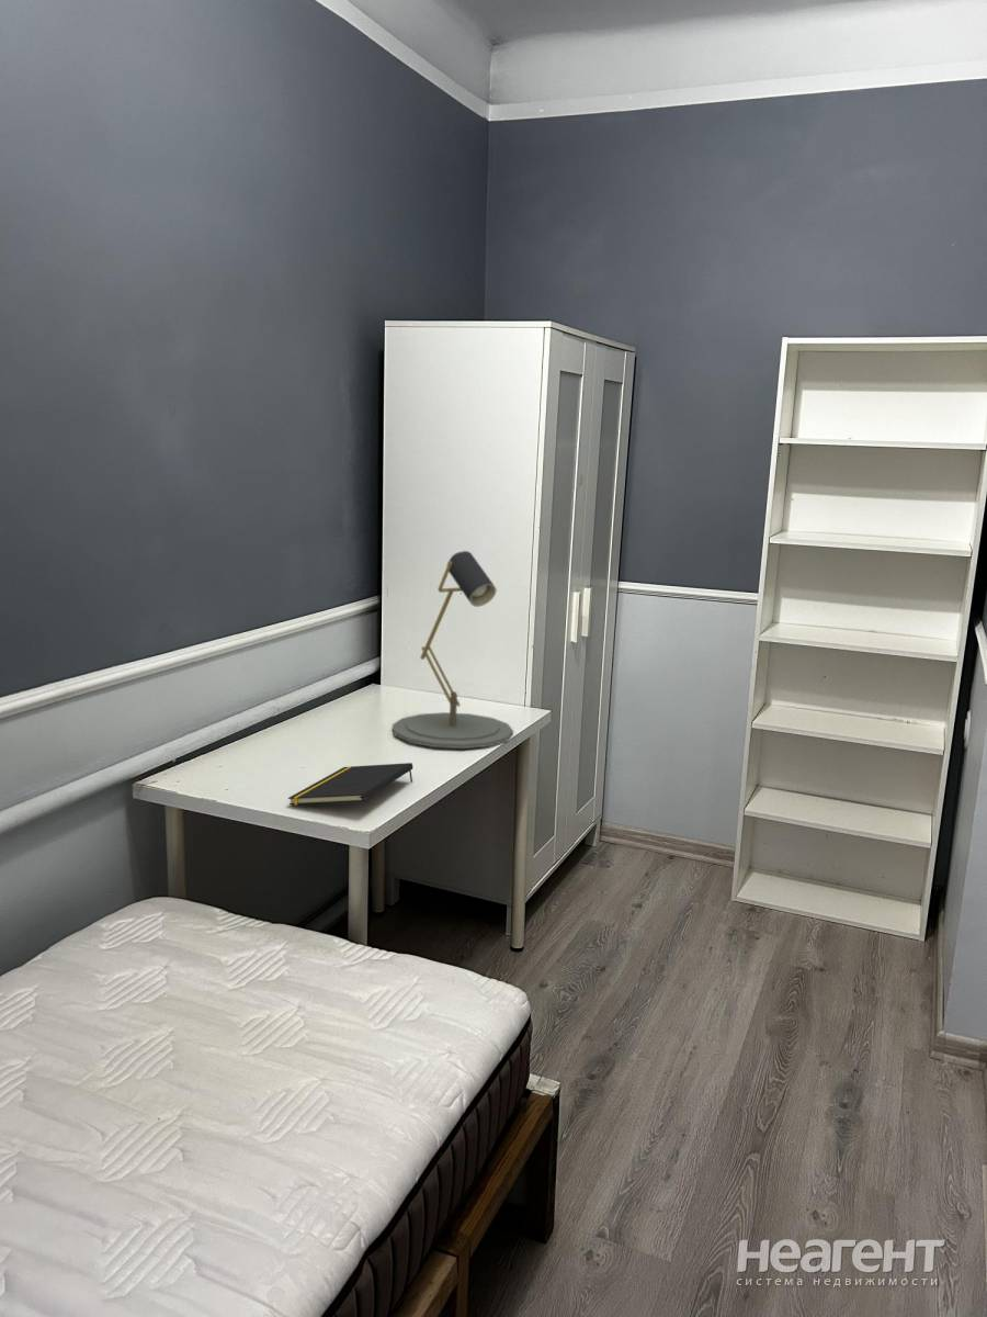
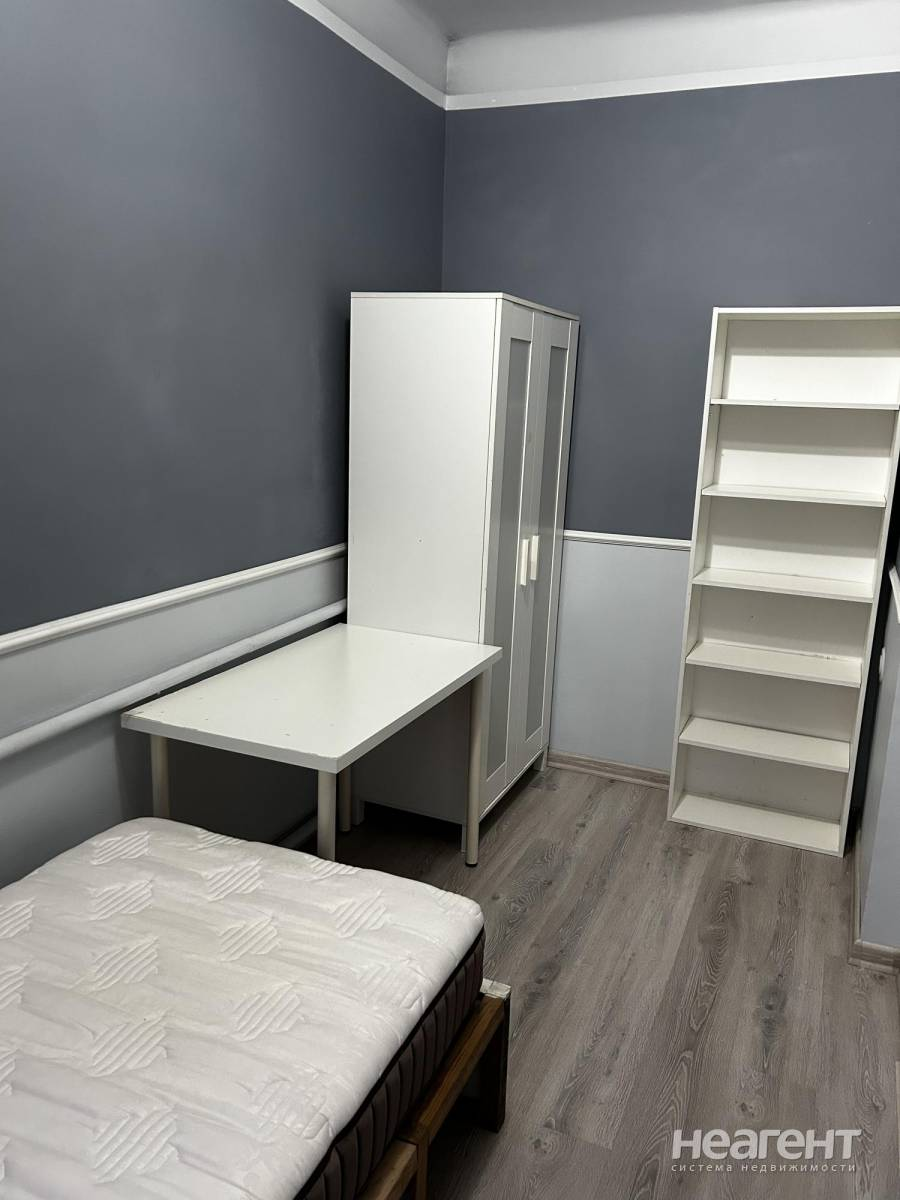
- desk lamp (435, 631)
- notepad (352, 783)
